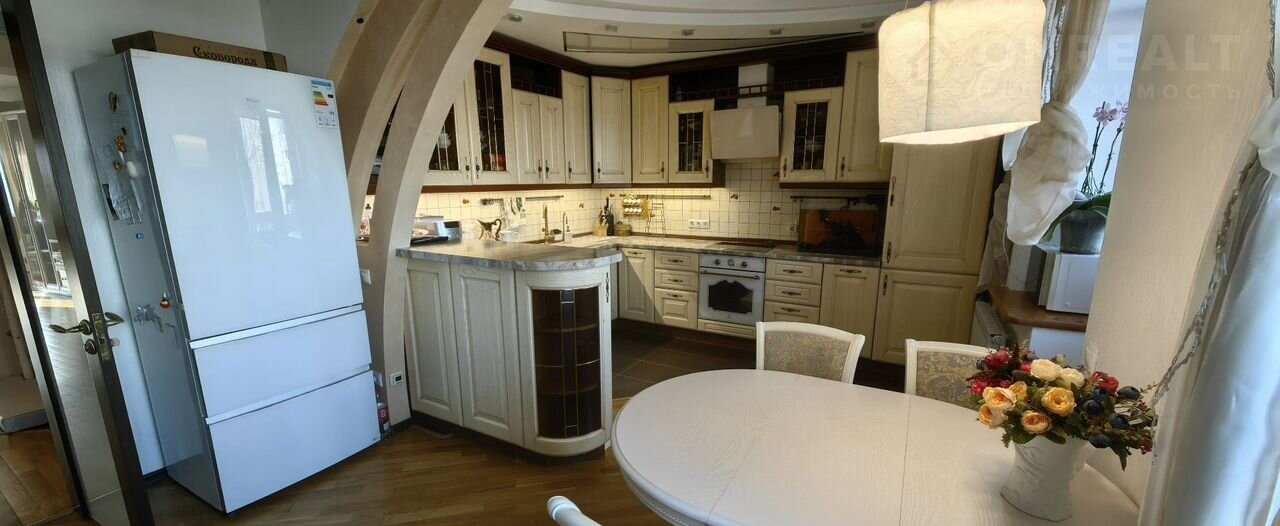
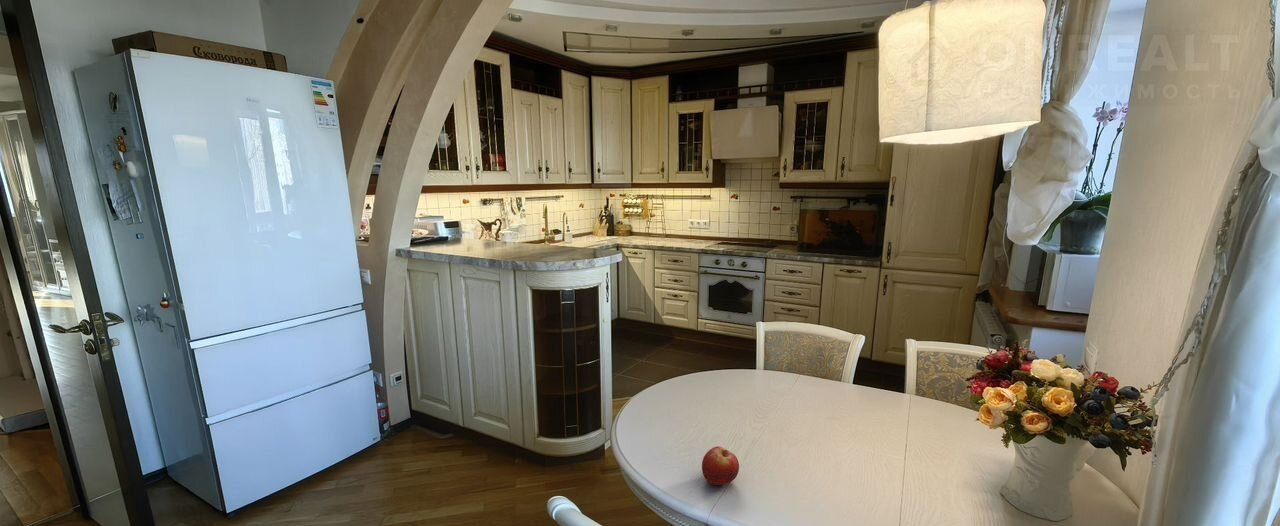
+ fruit (719, 465)
